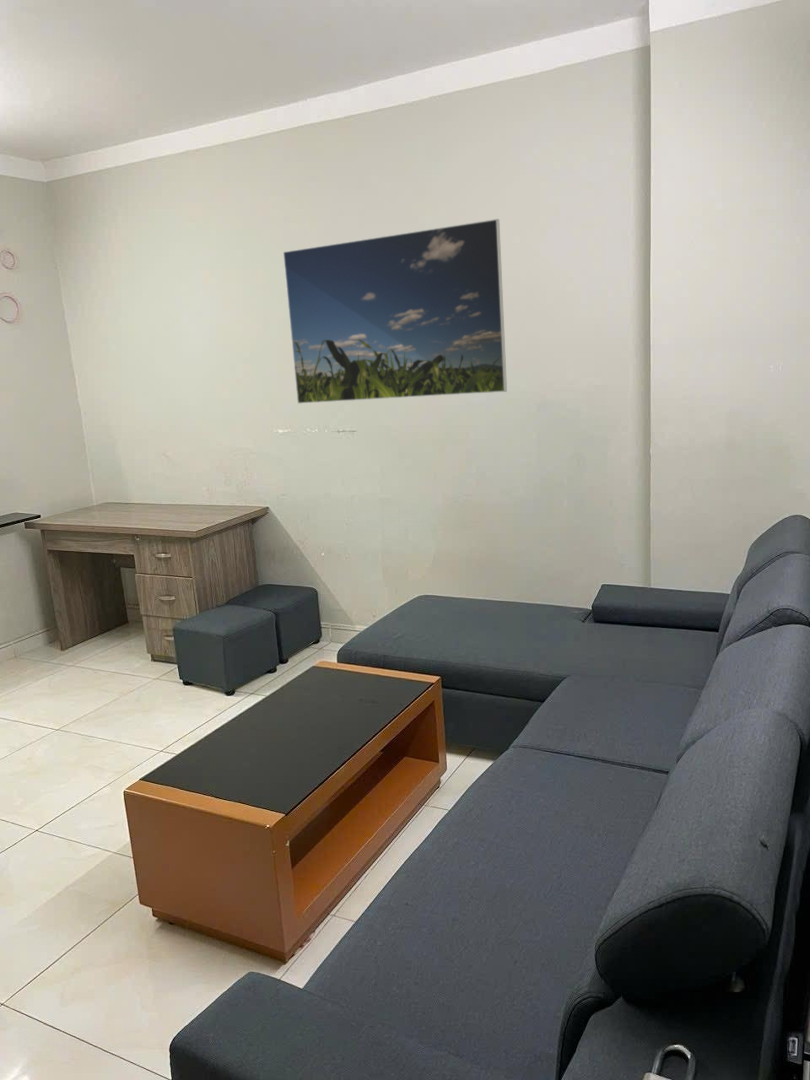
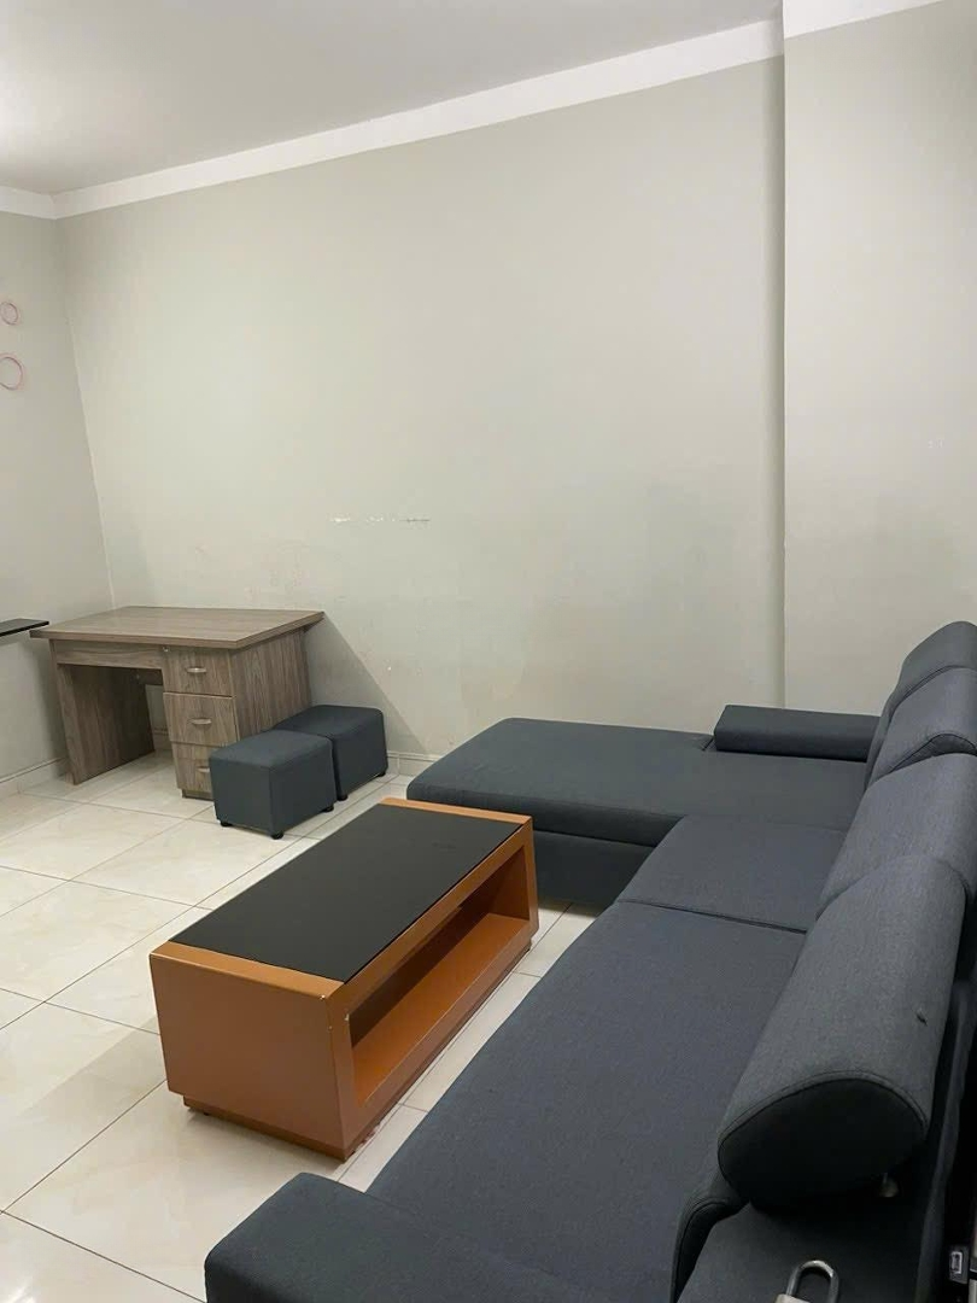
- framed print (390, 318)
